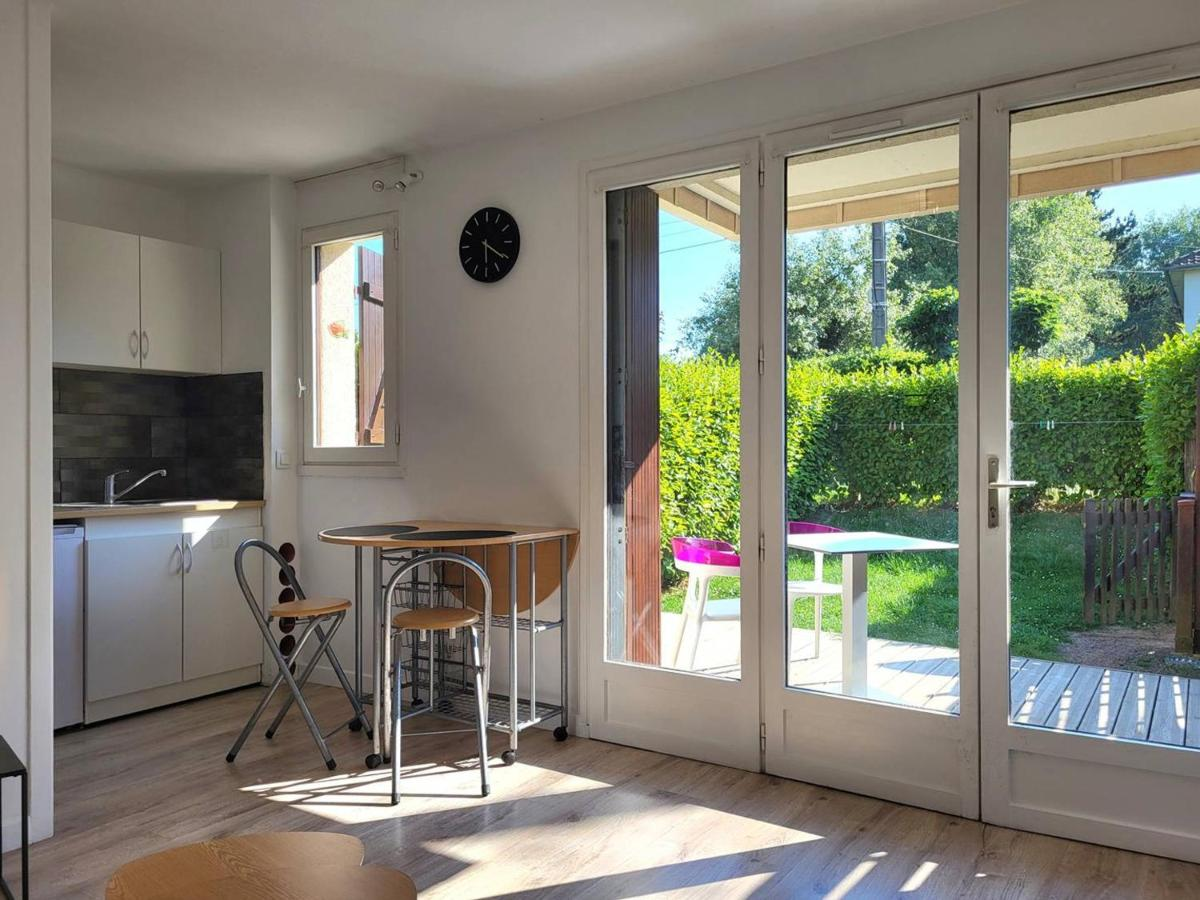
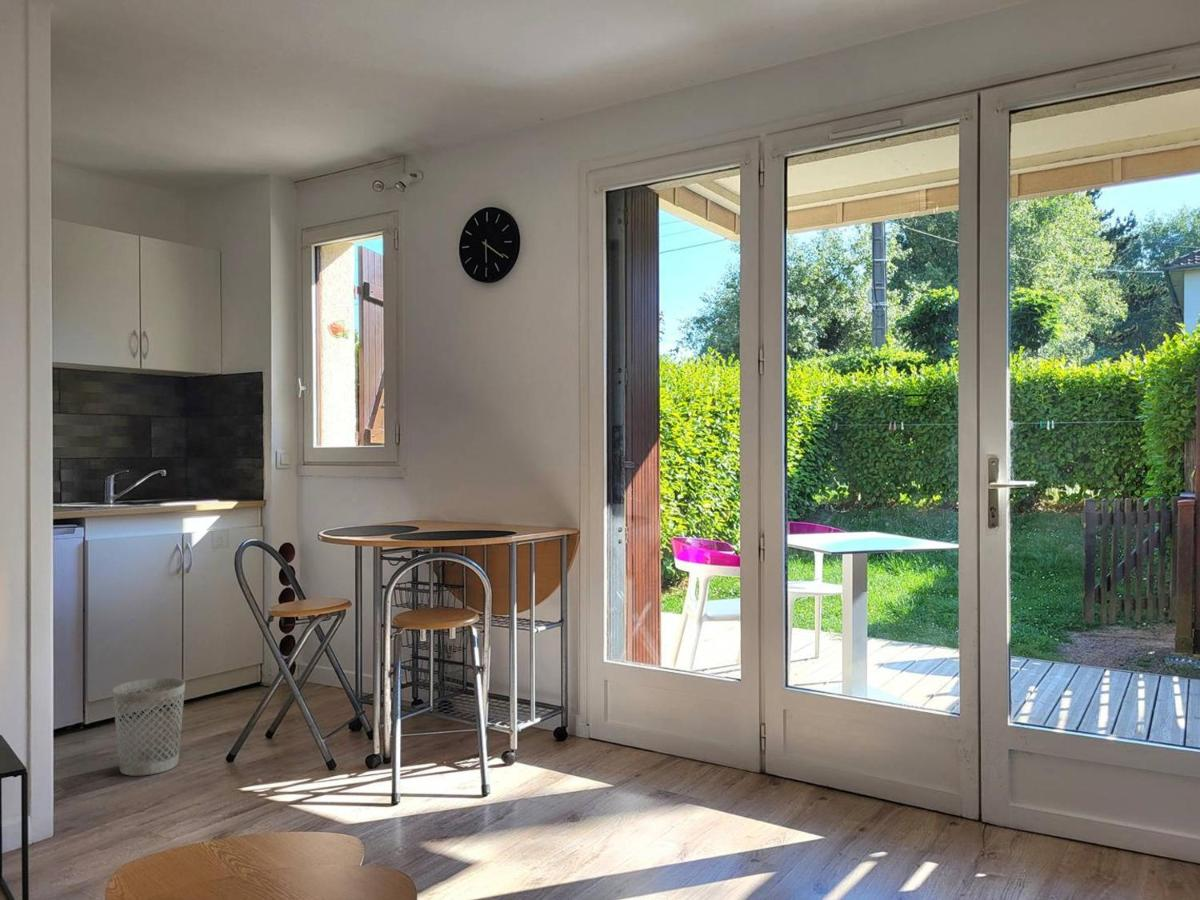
+ wastebasket (149, 726)
